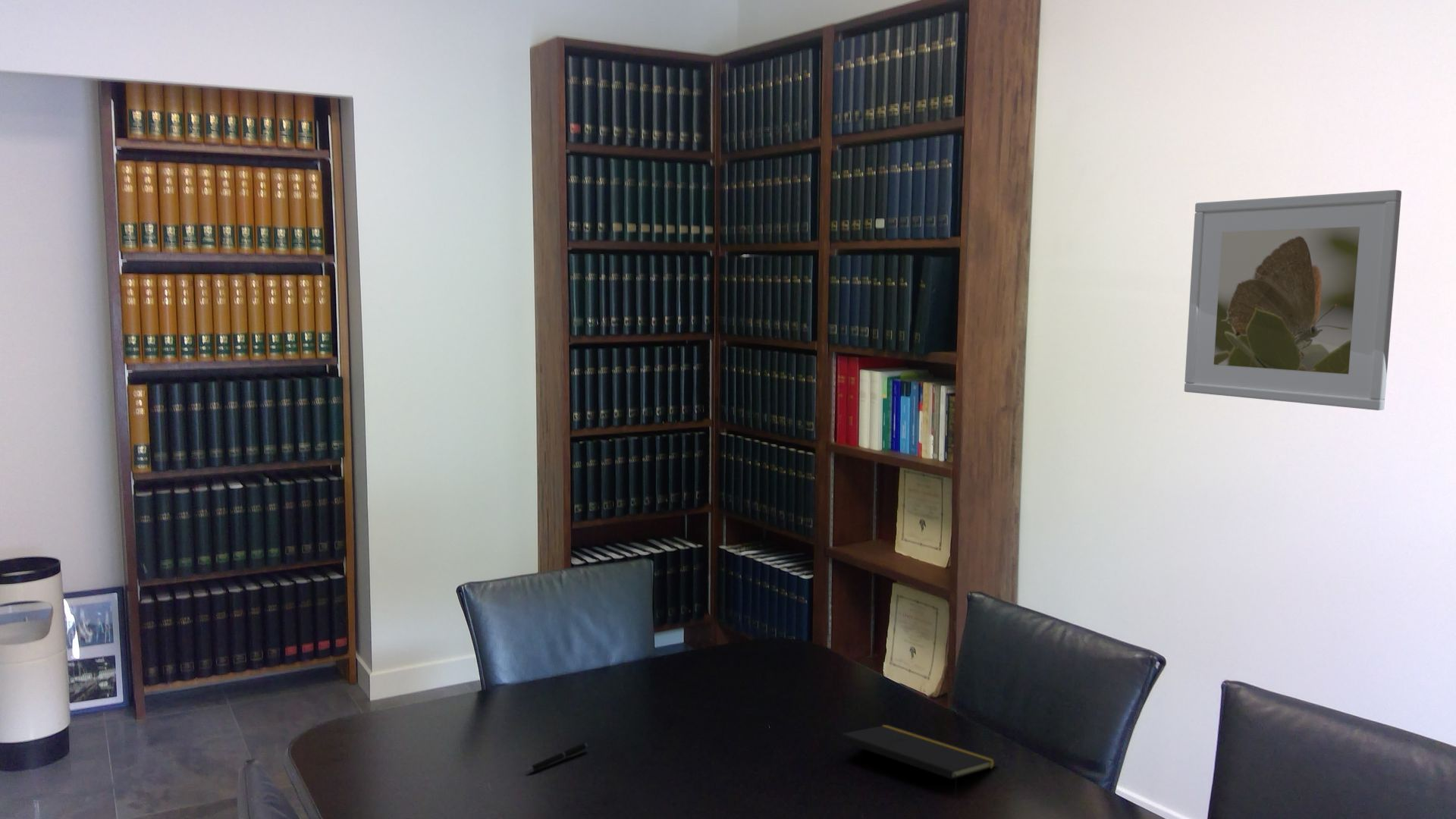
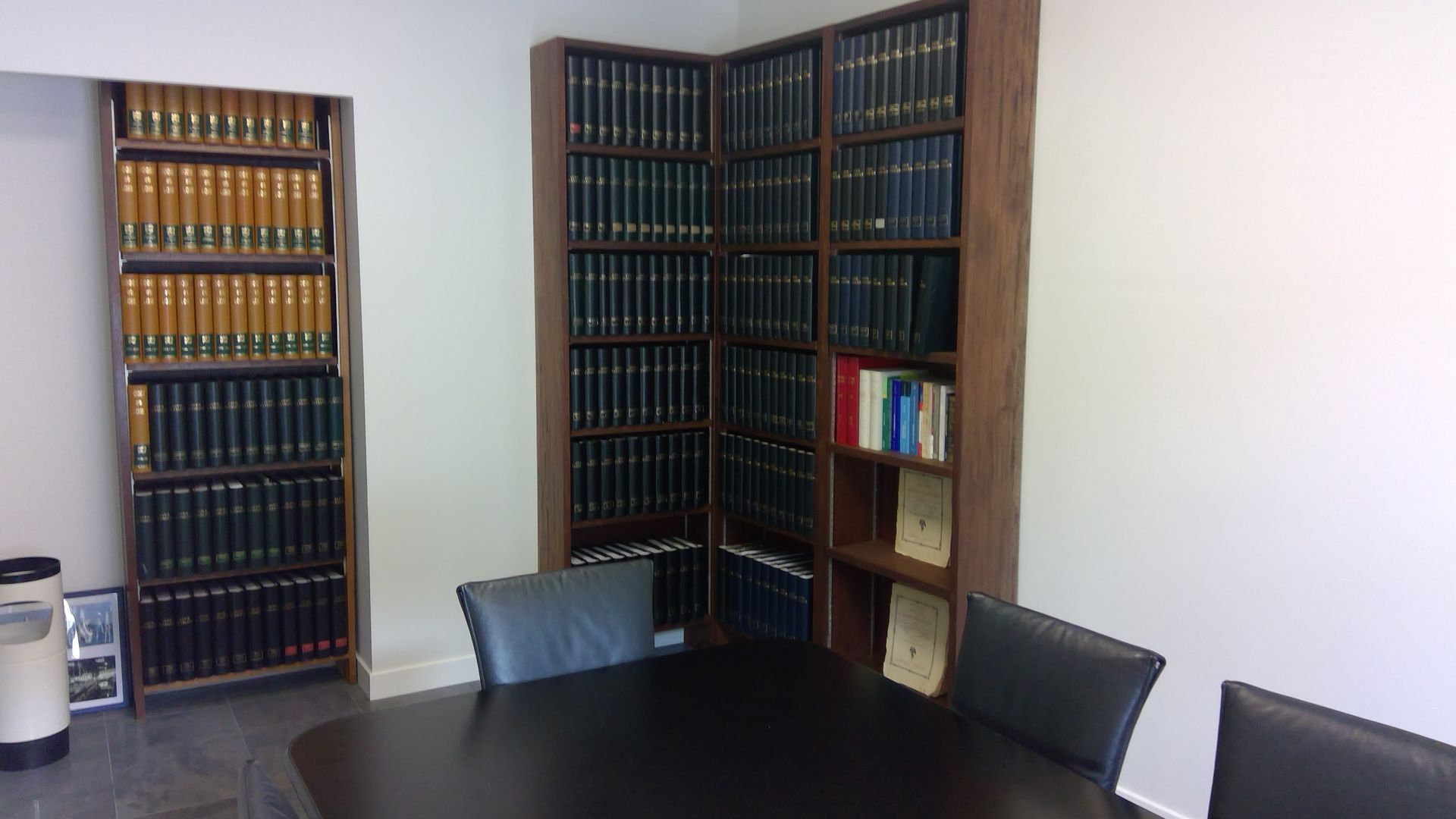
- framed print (1283, 300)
- pen (556, 758)
- notepad (918, 750)
